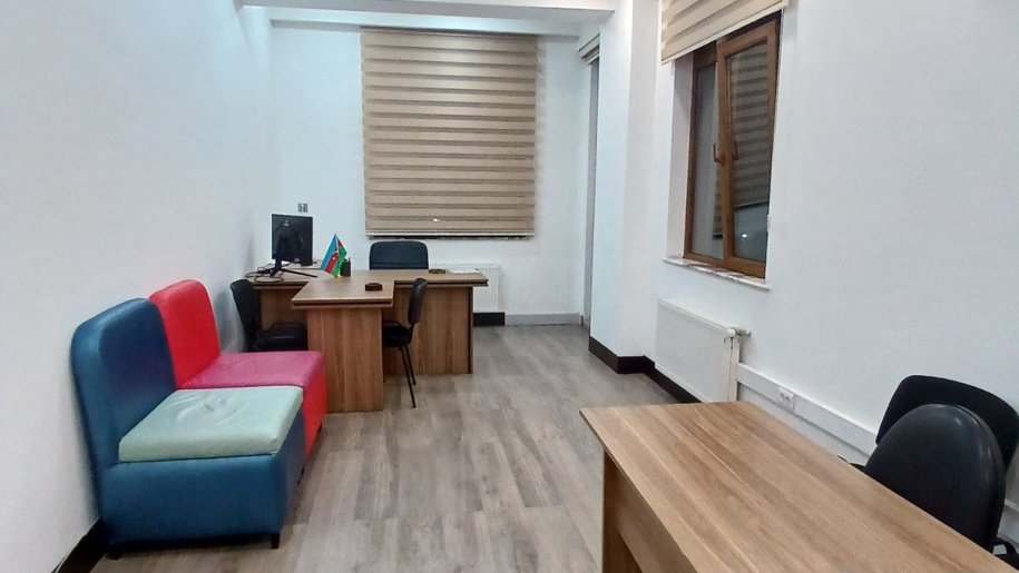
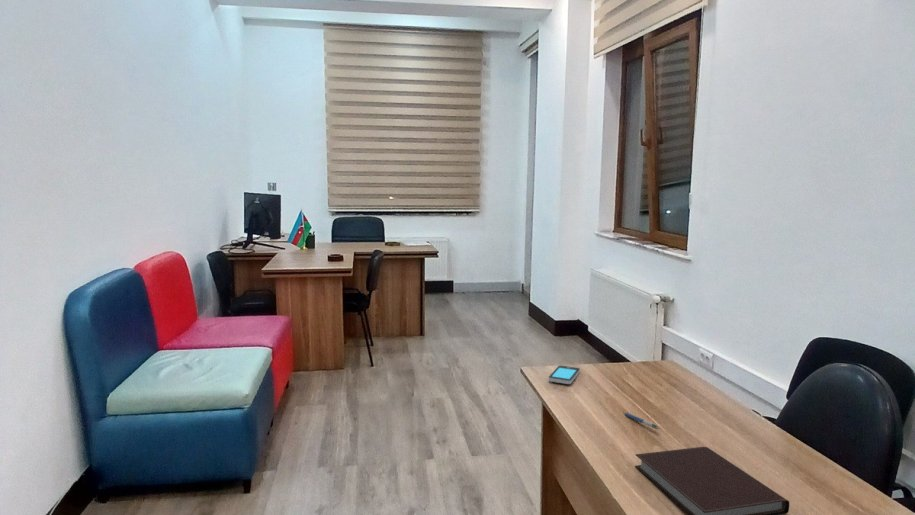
+ pen (641, 420)
+ notebook (706, 481)
+ smartphone (564, 374)
